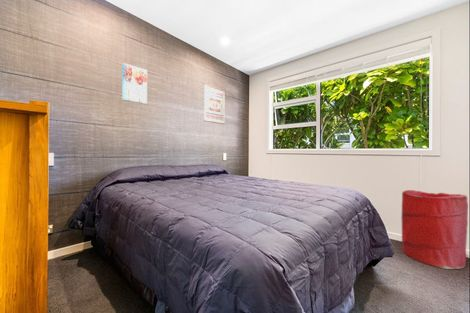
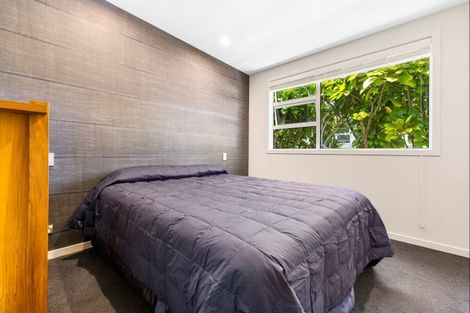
- laundry hamper (432, 224)
- wall art (135, 84)
- wall art (214, 105)
